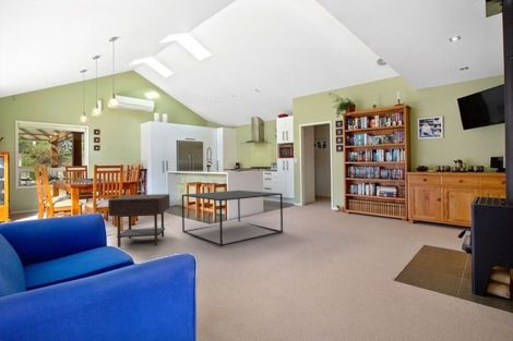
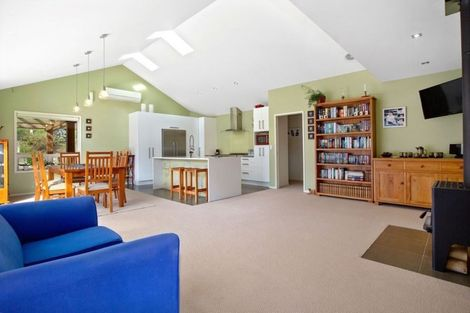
- coffee table (238, 212)
- side table (142, 215)
